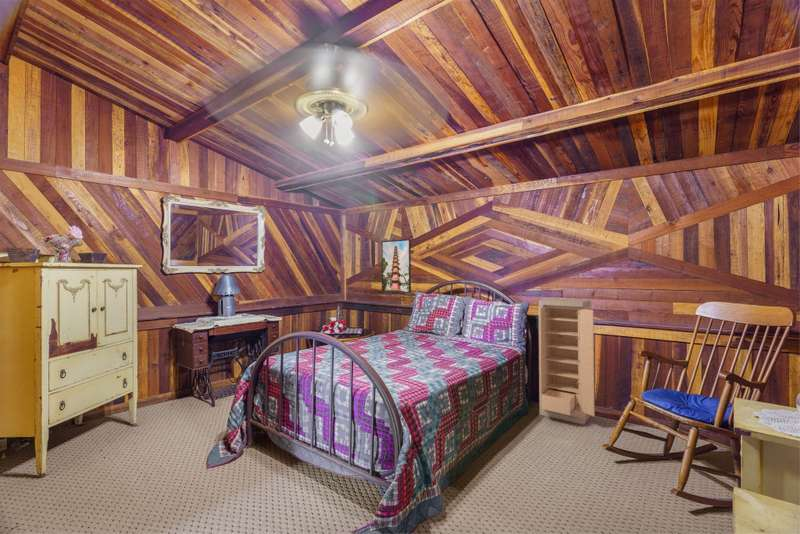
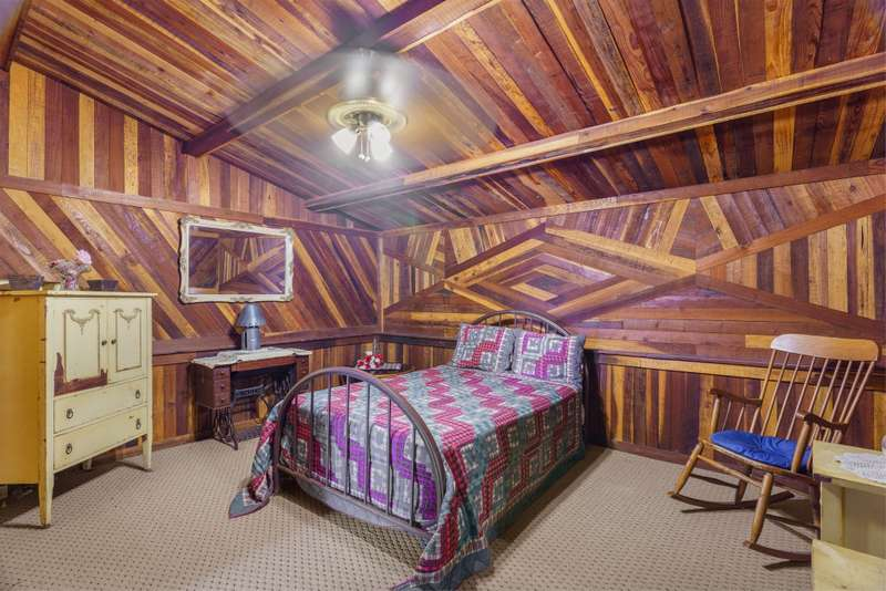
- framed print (395, 266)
- storage cabinet (568, 359)
